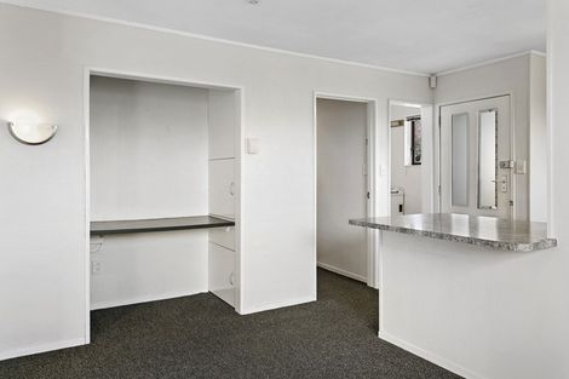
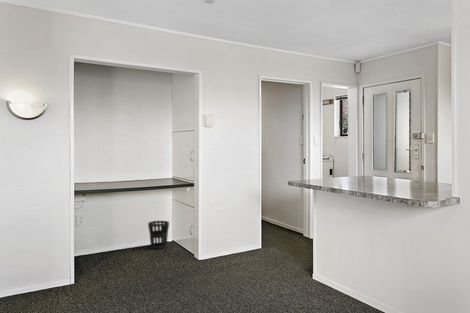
+ wastebasket (158, 234)
